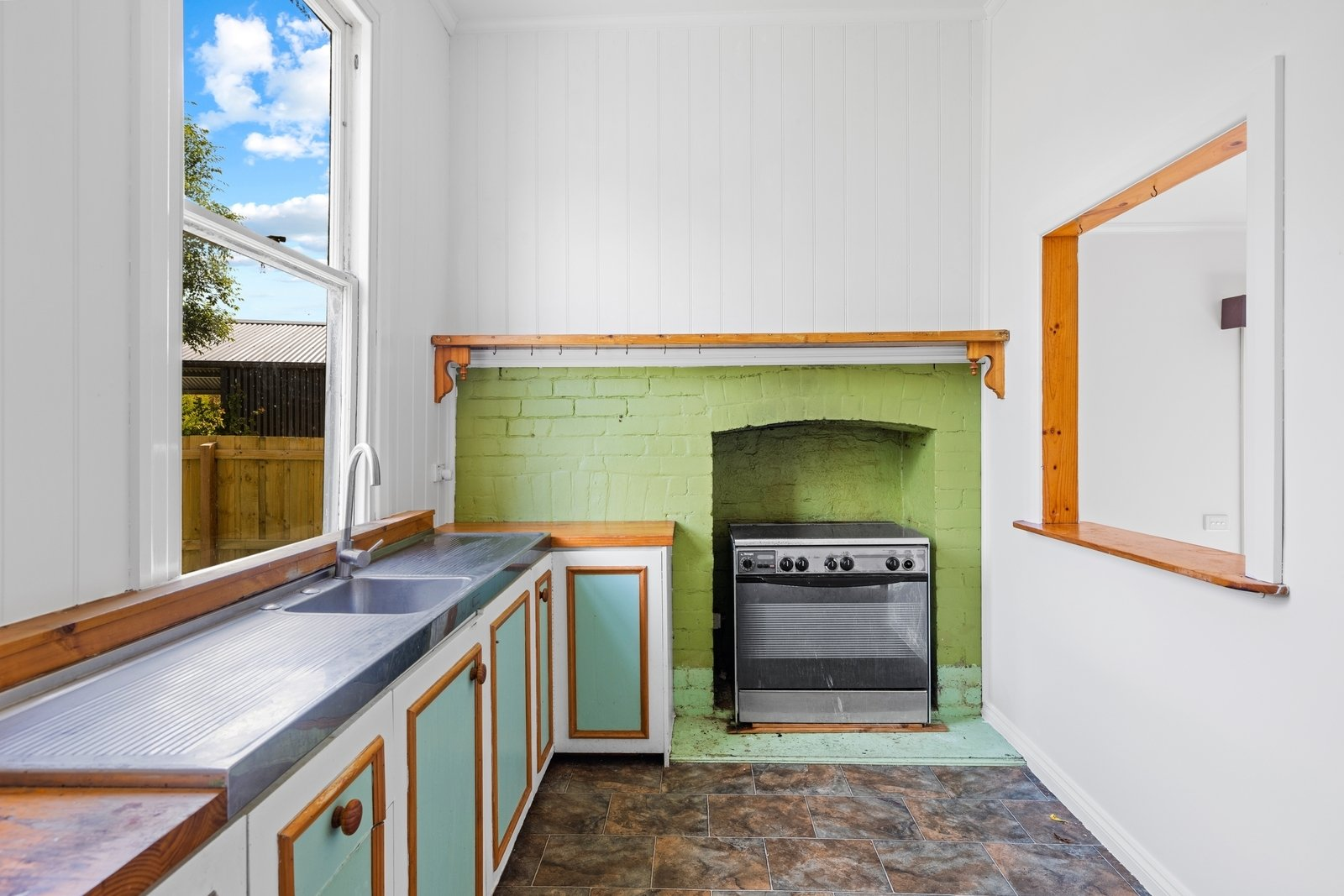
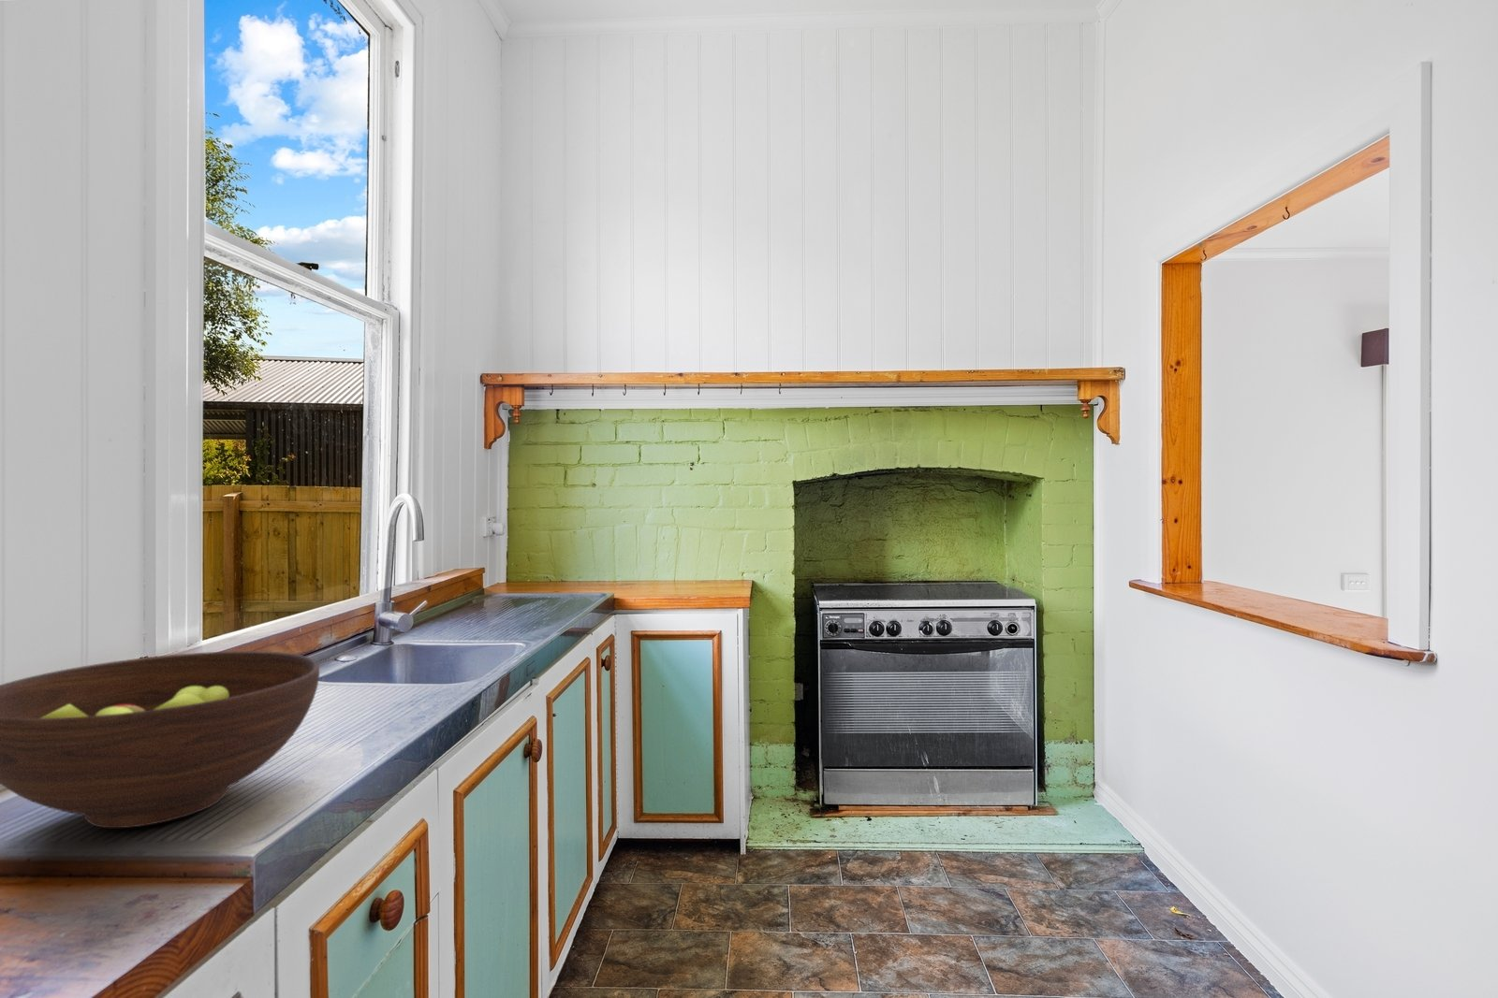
+ fruit bowl (159, 744)
